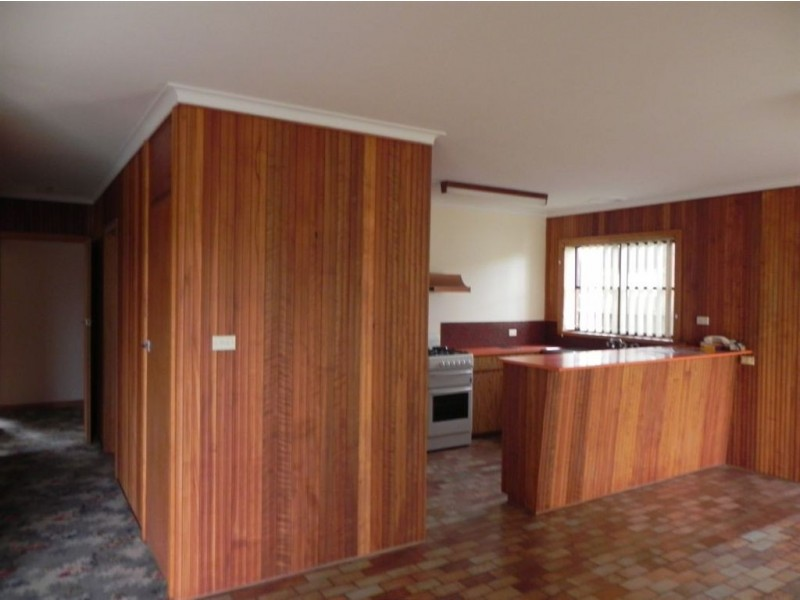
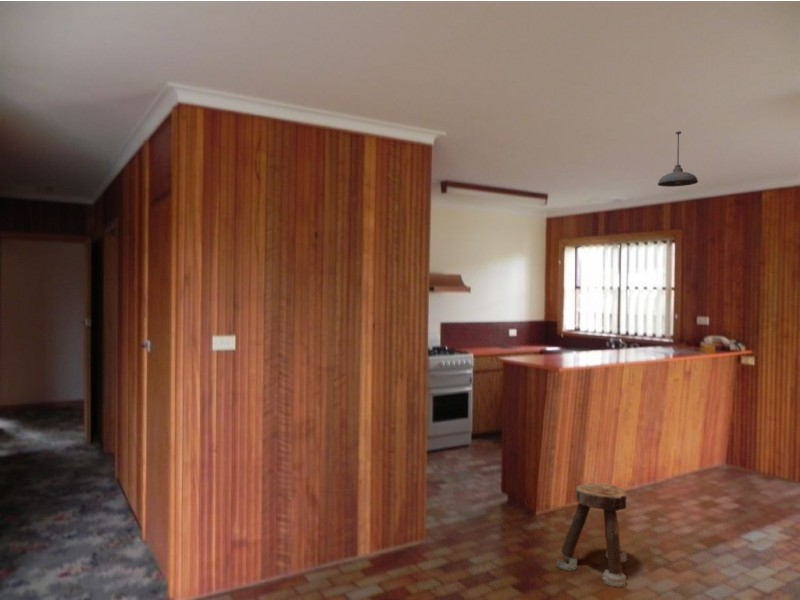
+ stool (605, 526)
+ pendant light (678, 157)
